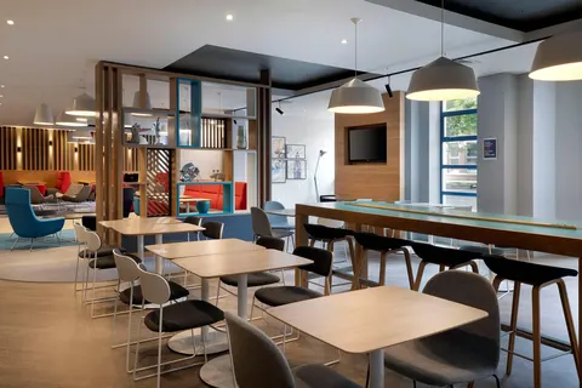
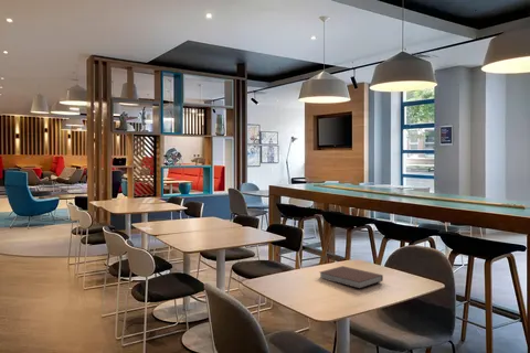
+ notebook (350, 276)
